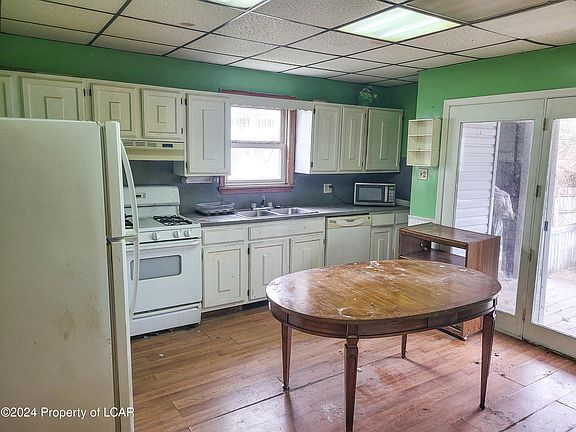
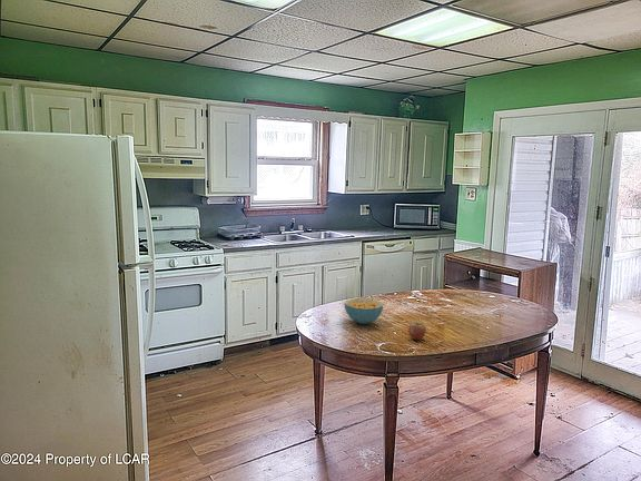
+ fruit (416, 330)
+ cereal bowl (363, 312)
